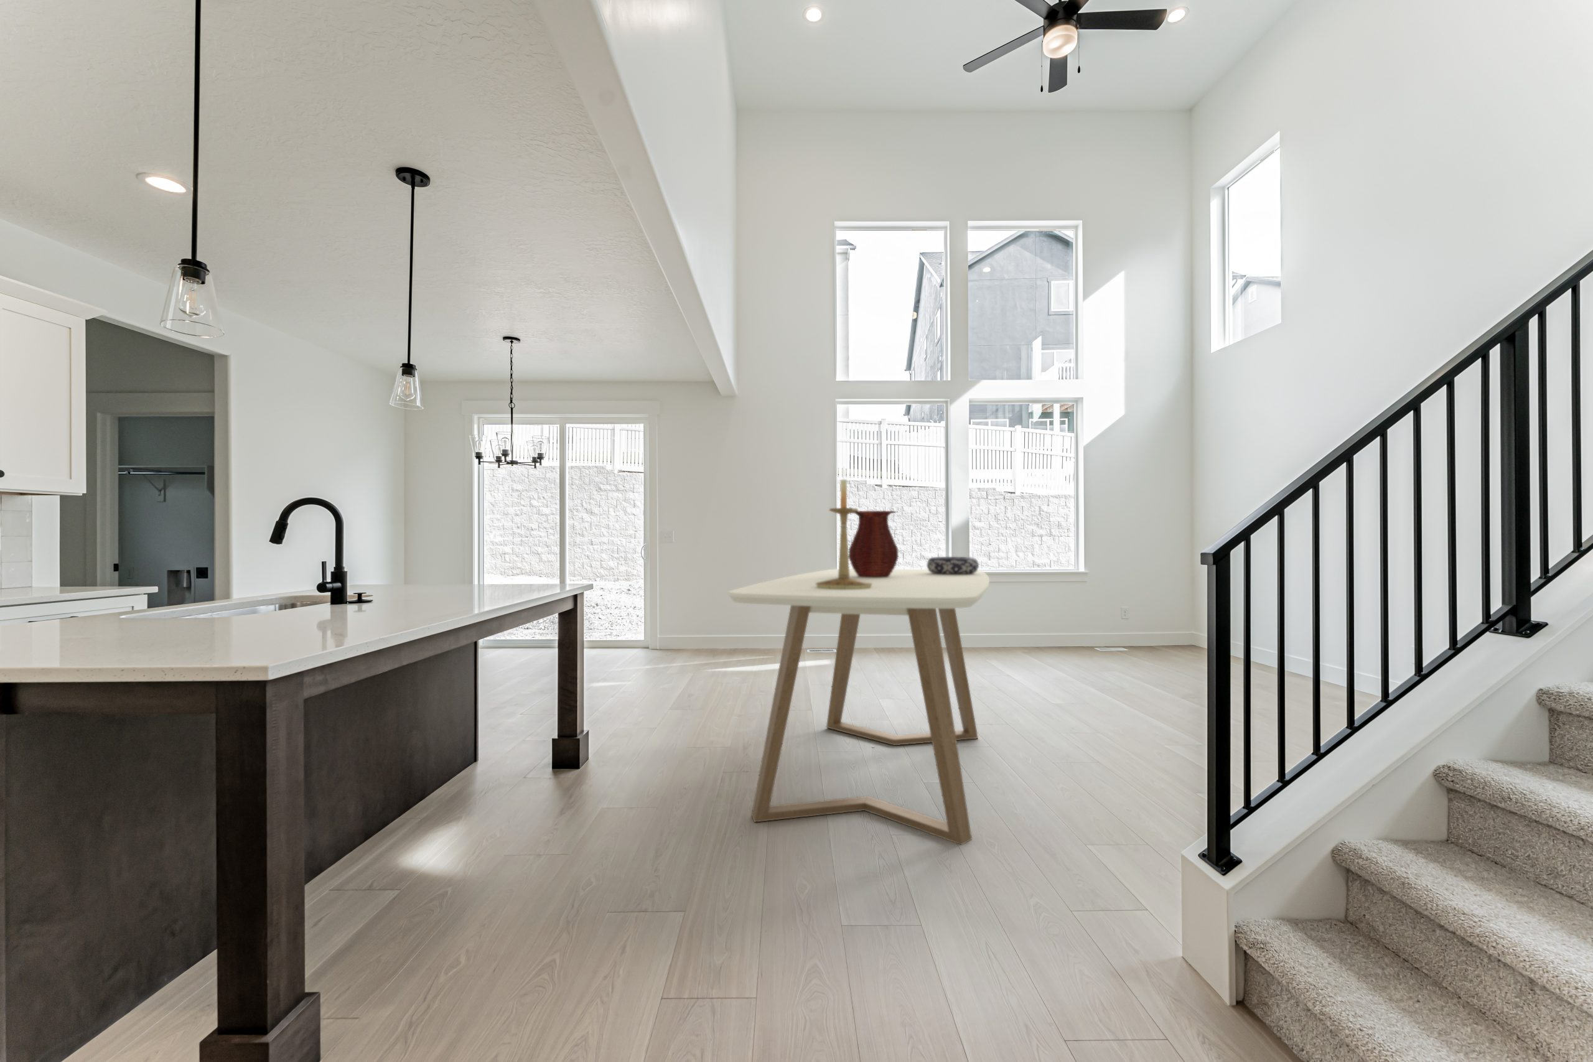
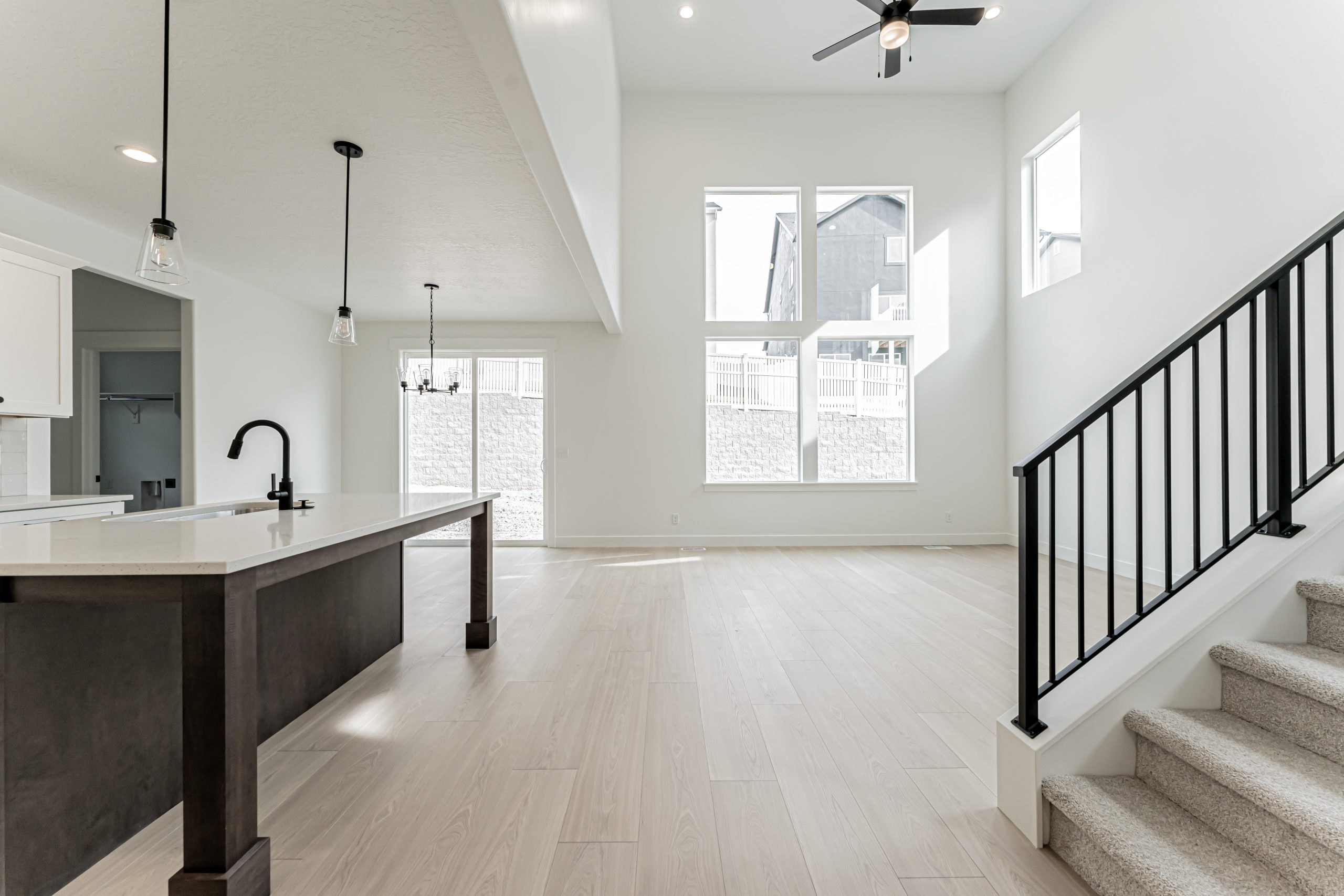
- candlestick (844, 525)
- vase (874, 543)
- dining table (850, 670)
- decorative bowl (952, 565)
